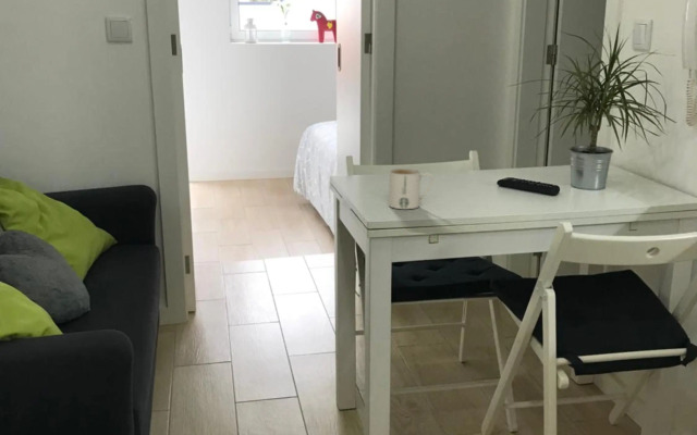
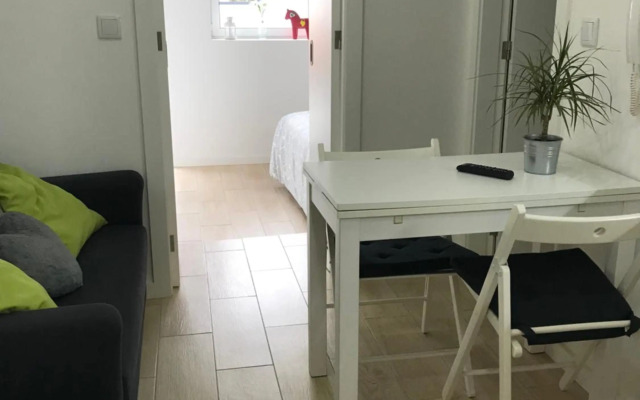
- mug (411, 188)
